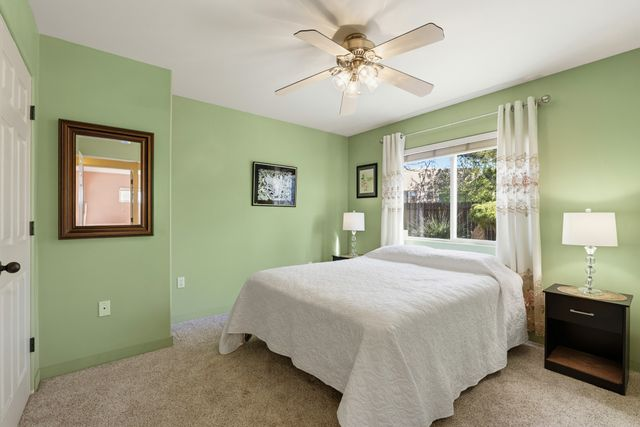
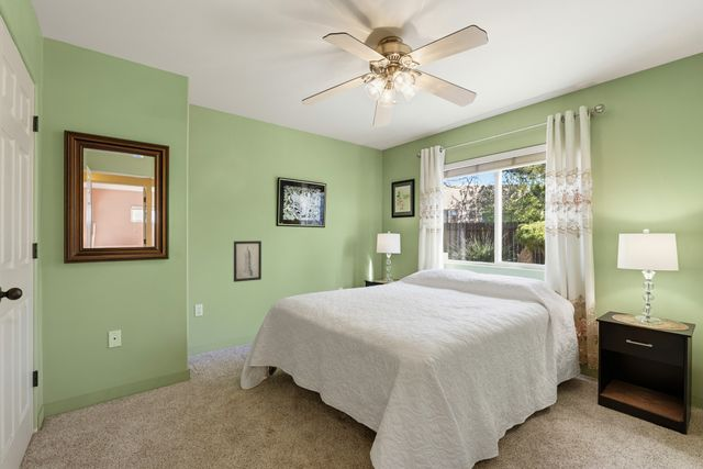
+ wall art (247, 260)
